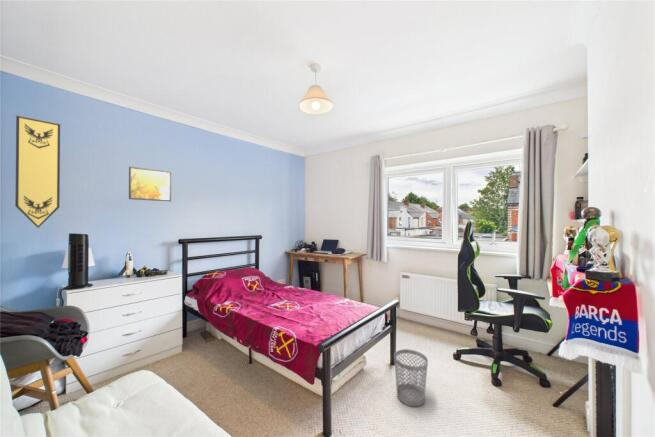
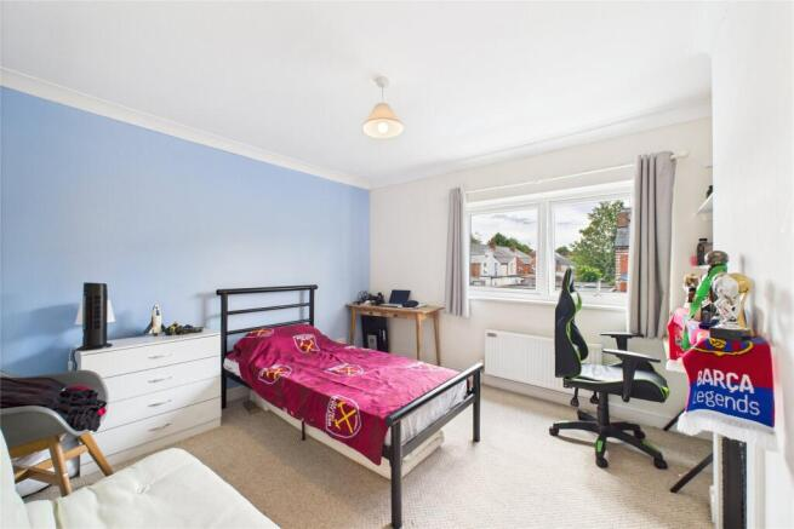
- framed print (151, 184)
- pennant (38, 173)
- wastebasket (410, 377)
